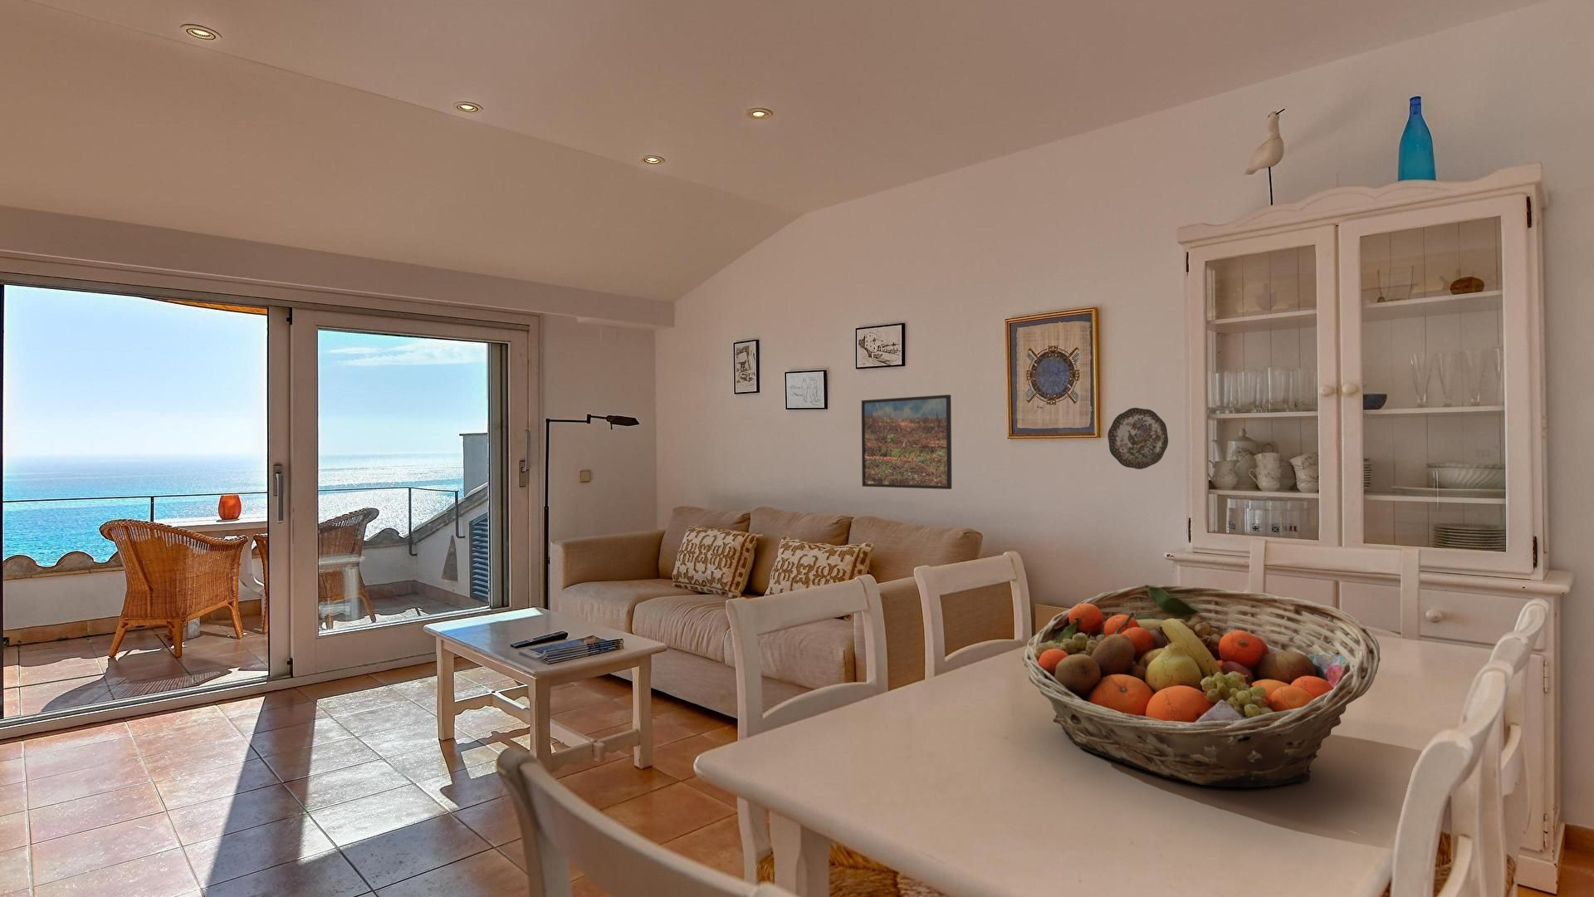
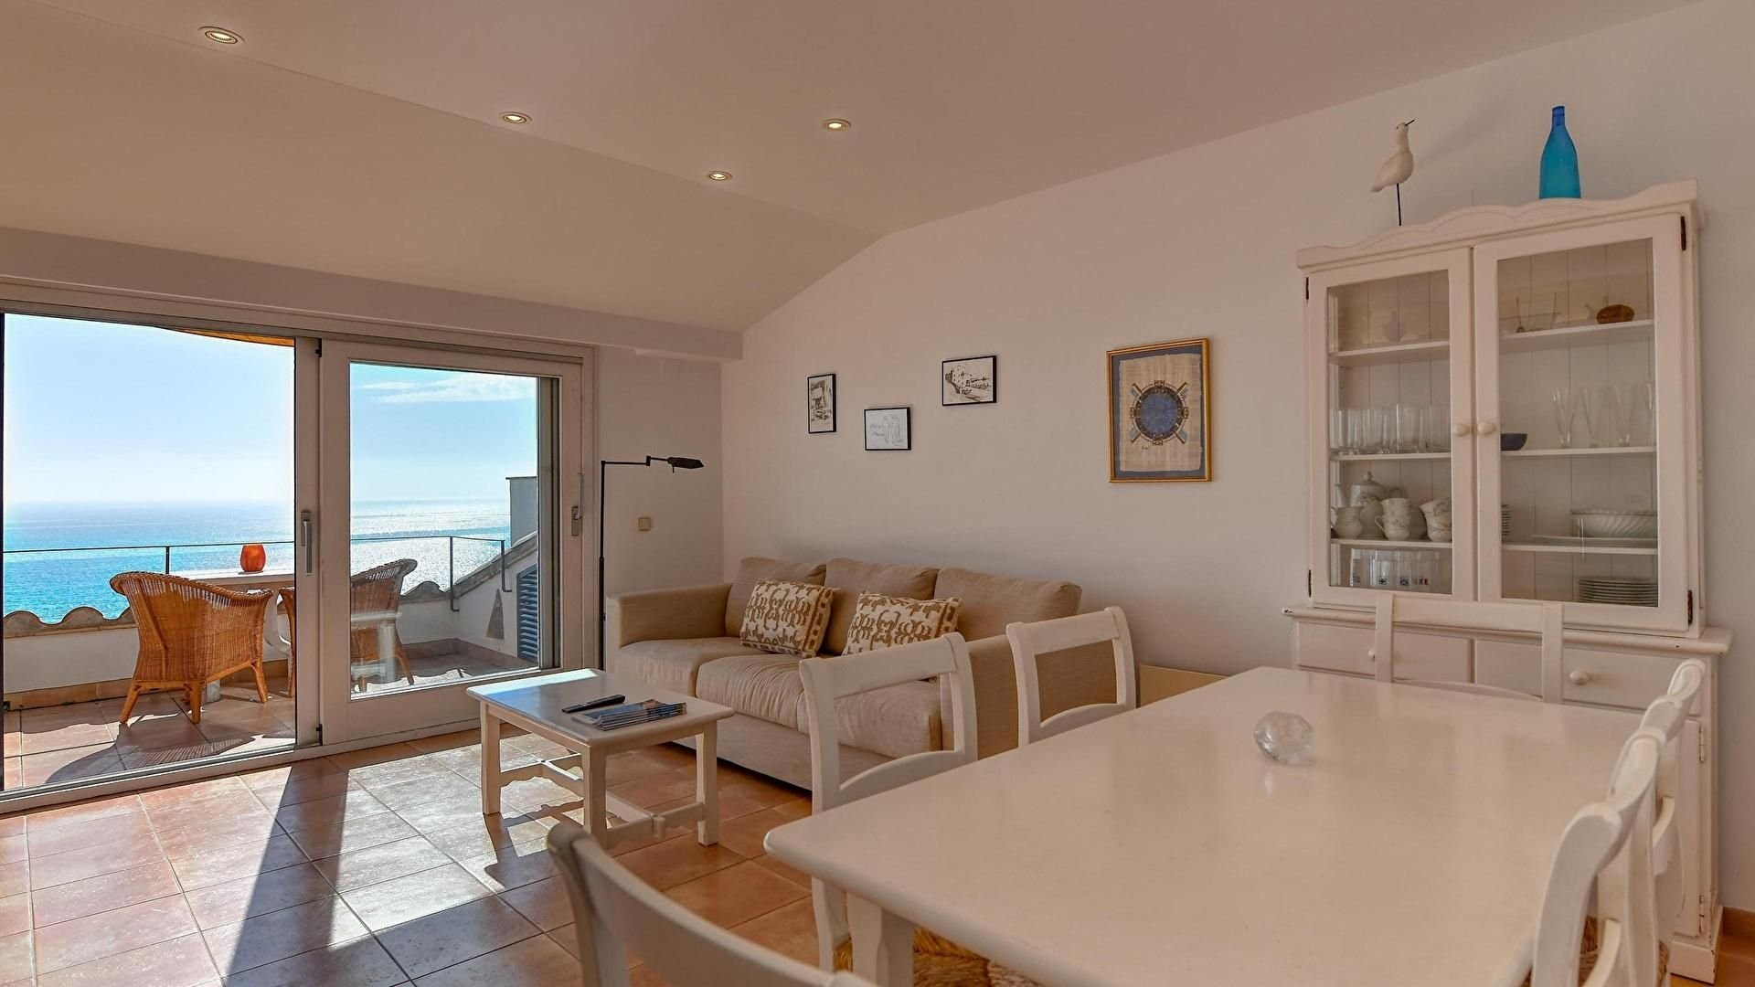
- decorative plate (1139, 438)
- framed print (904, 442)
- fruit basket (1183, 671)
